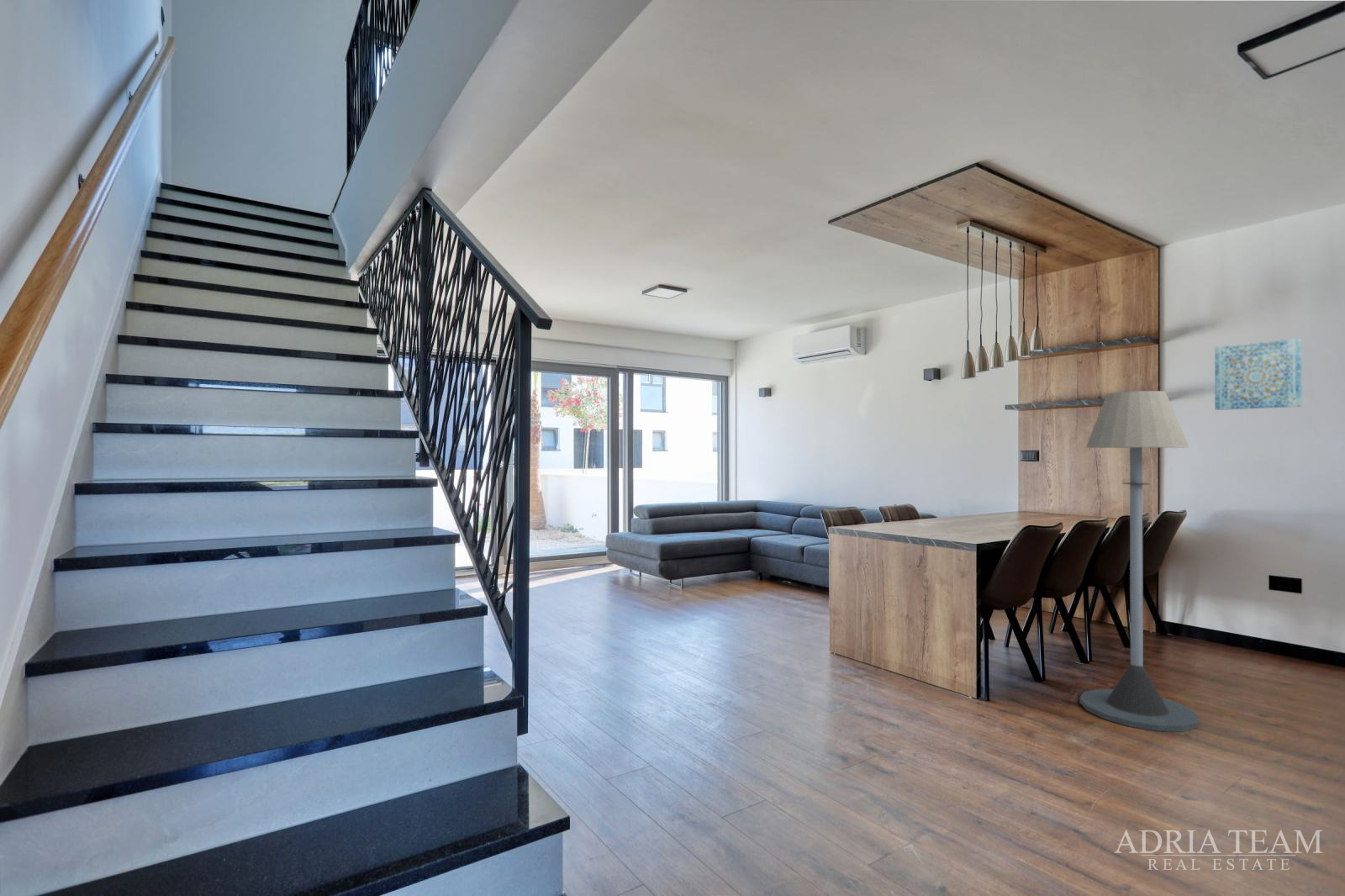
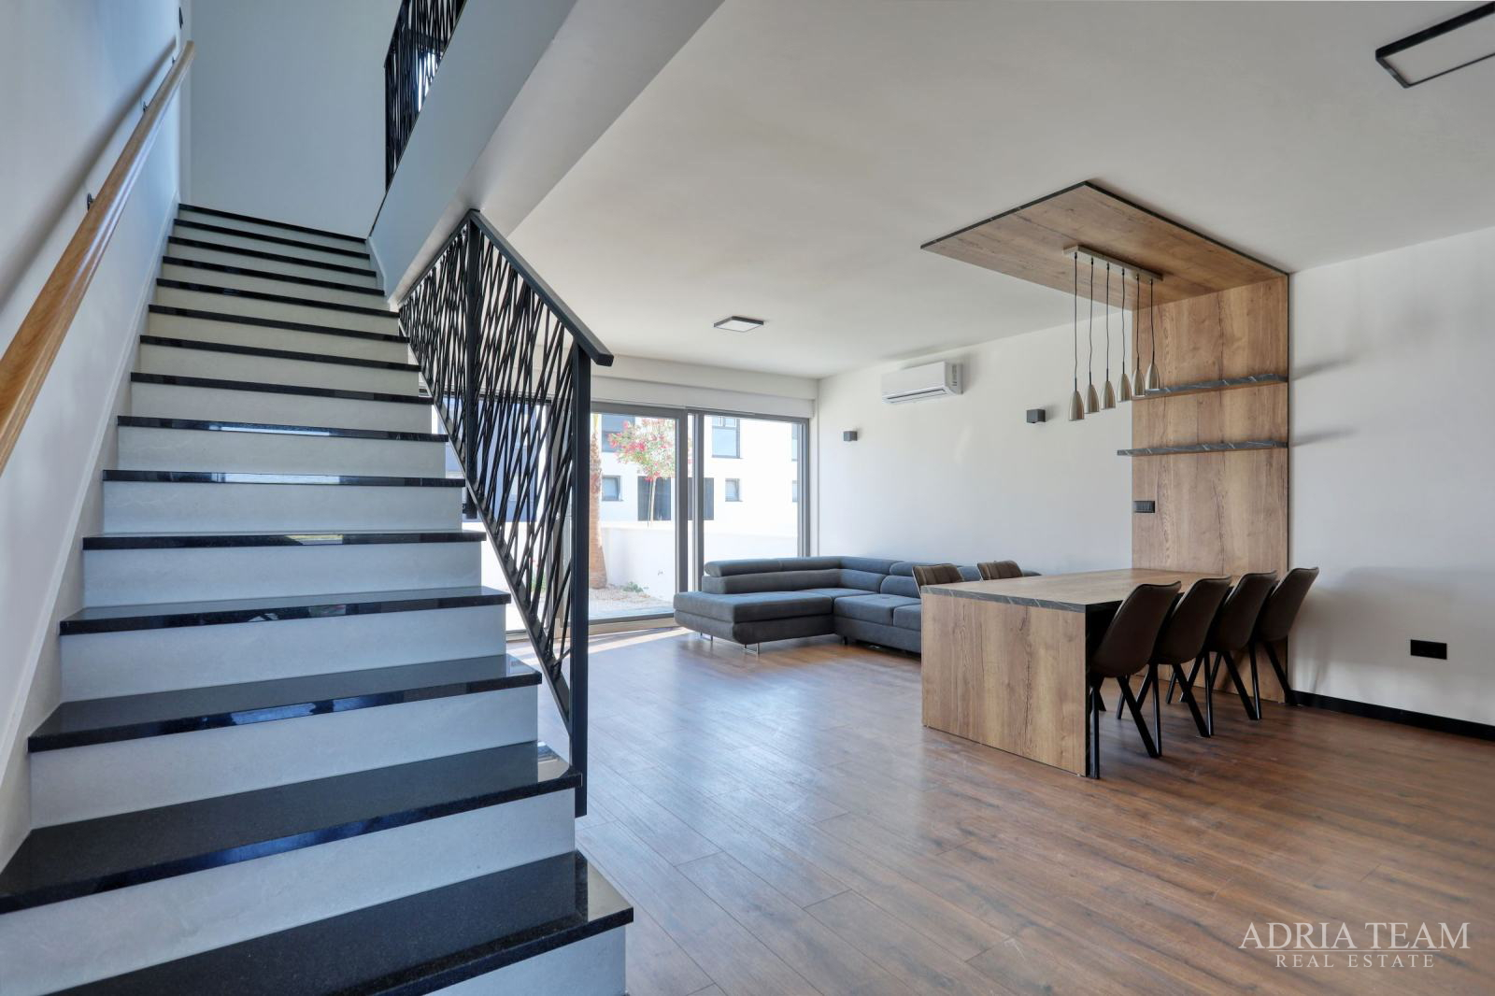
- floor lamp (1136, 551)
- wall art (1256, 376)
